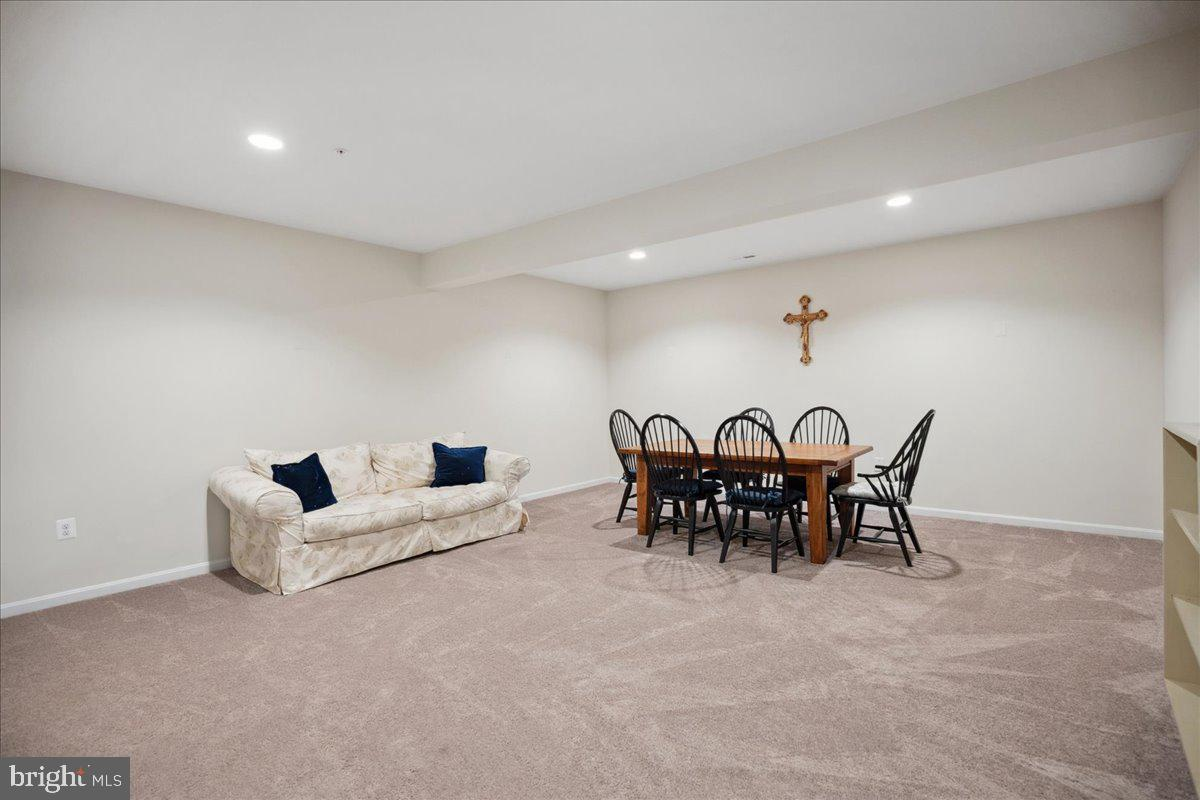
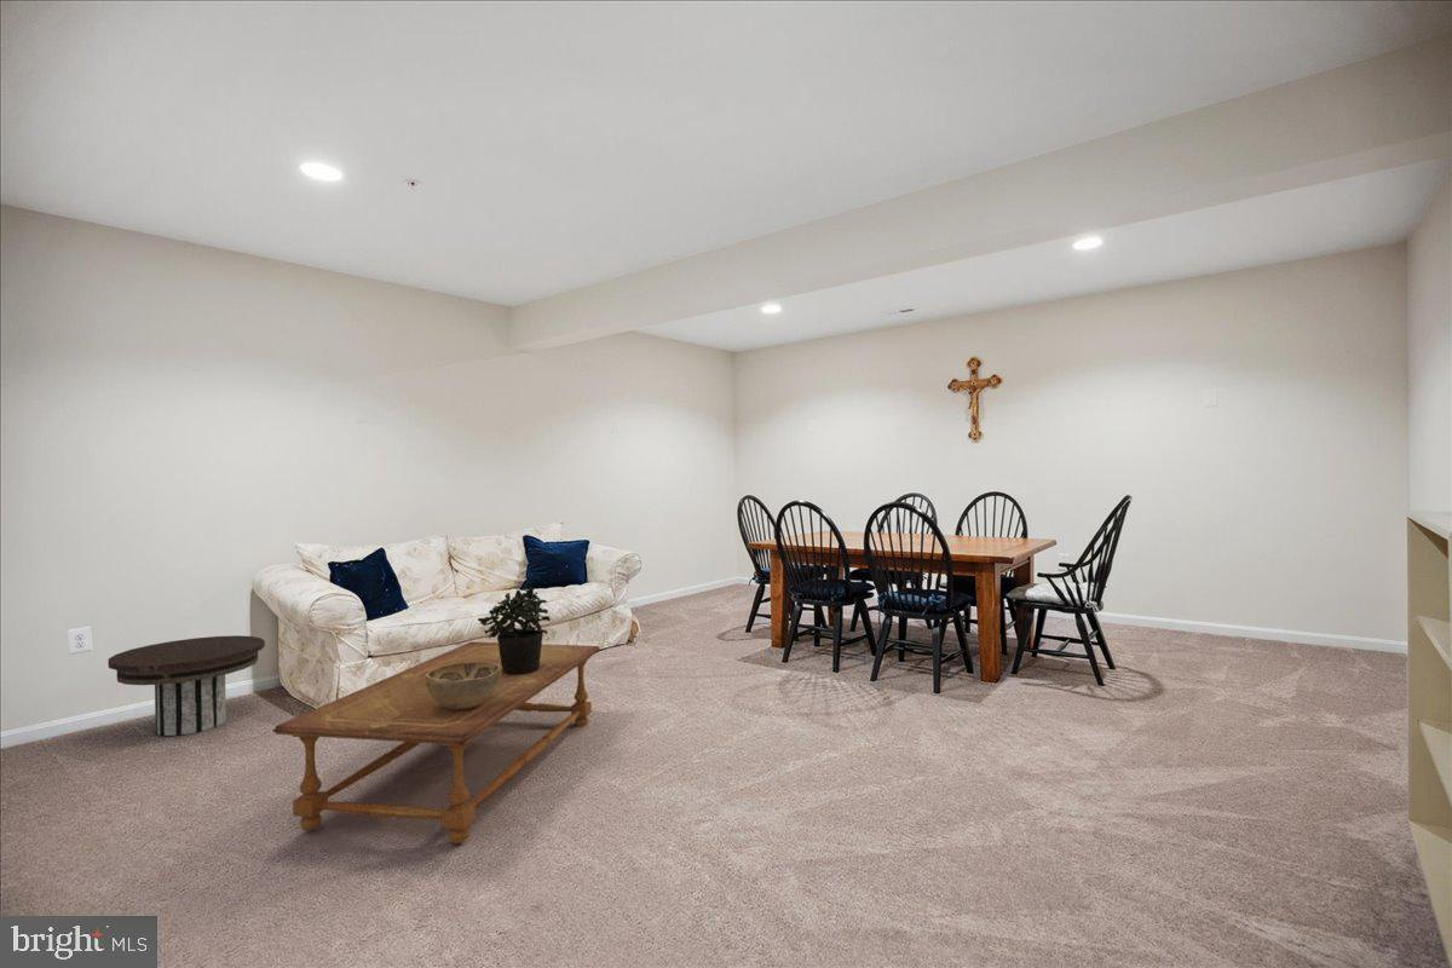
+ potted plant (522, 628)
+ coffee table (468, 722)
+ decorative bowl (463, 687)
+ side table (190, 687)
